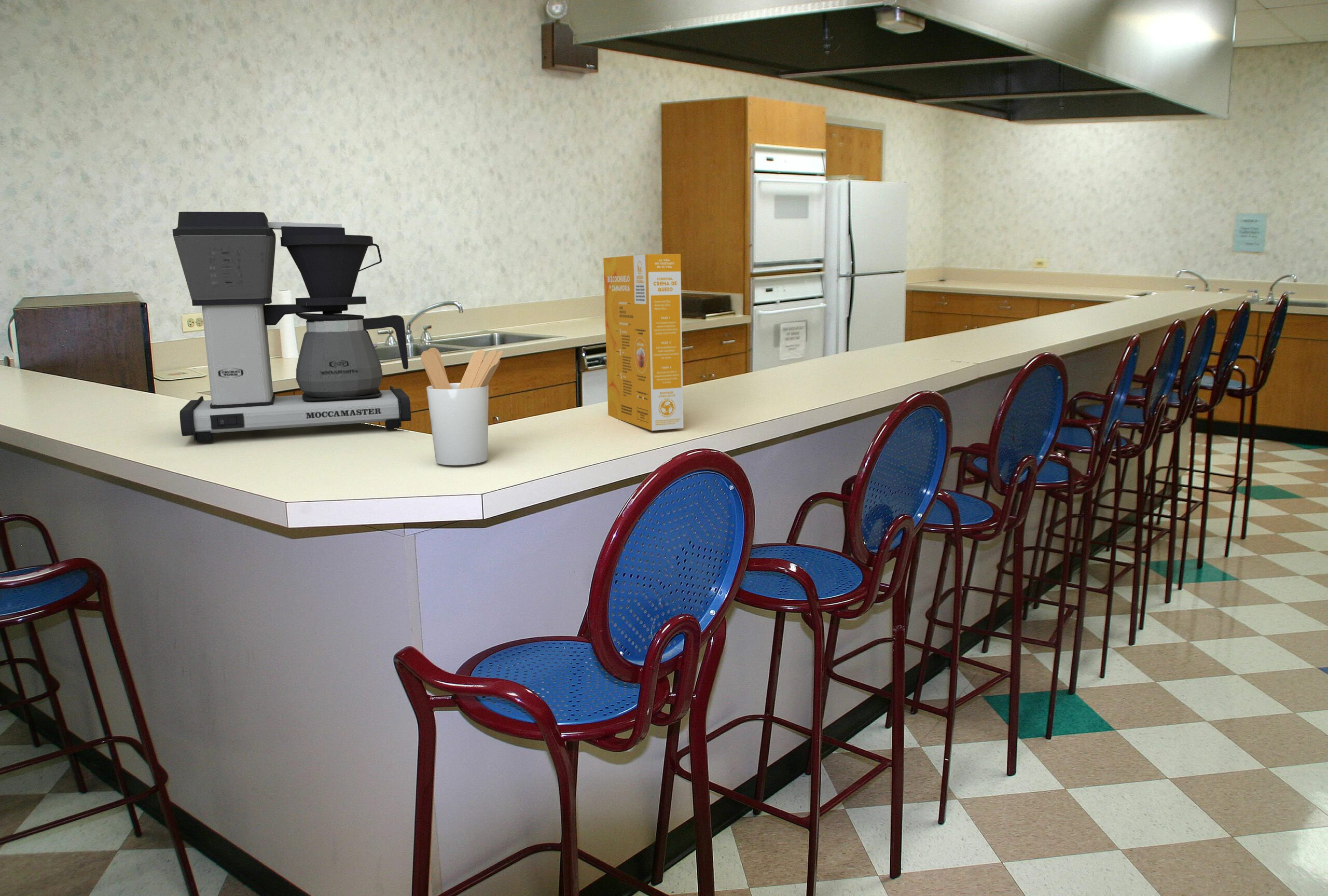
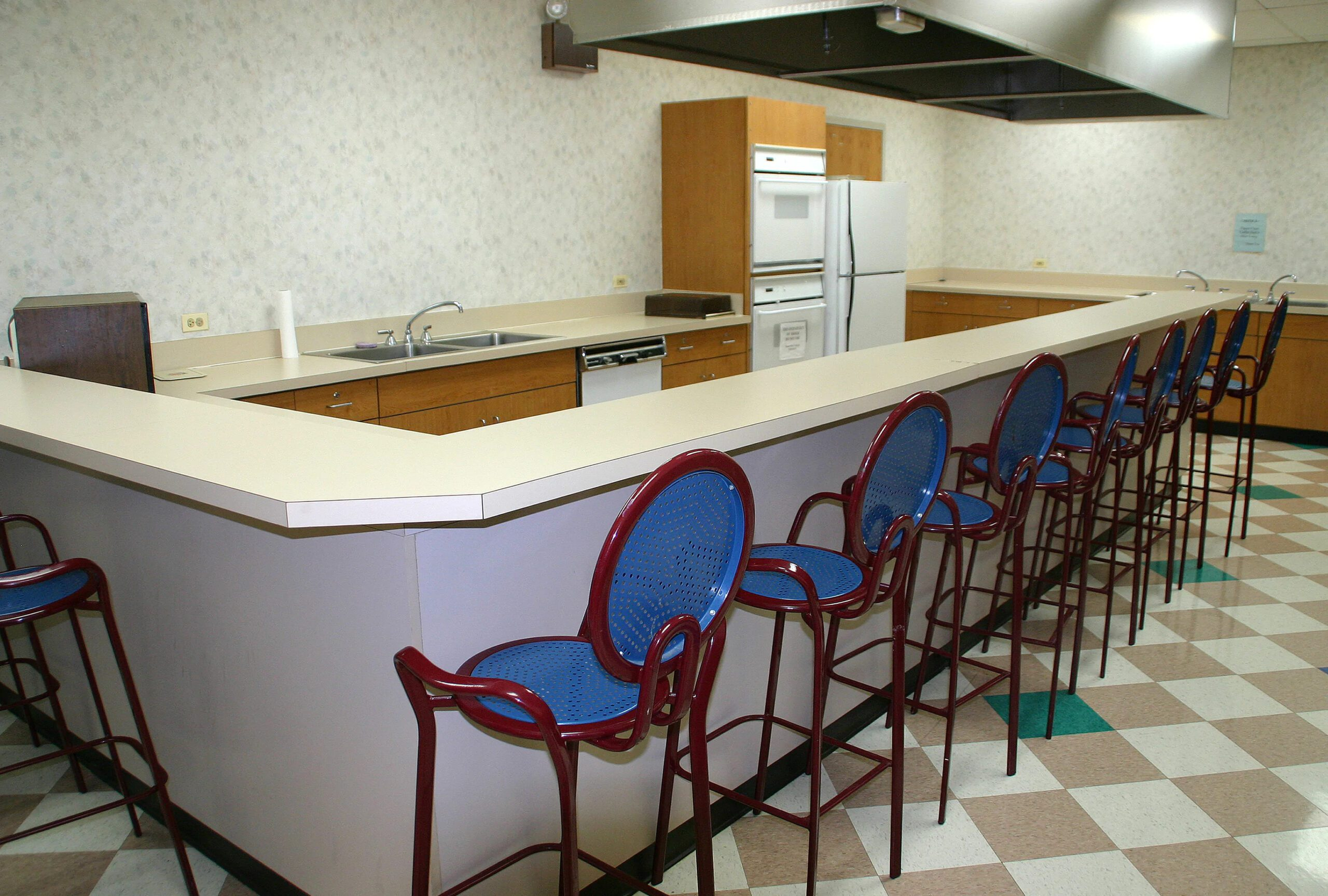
- coffee maker (300, 318)
- utensil holder (468, 403)
- cereal box (642, 340)
